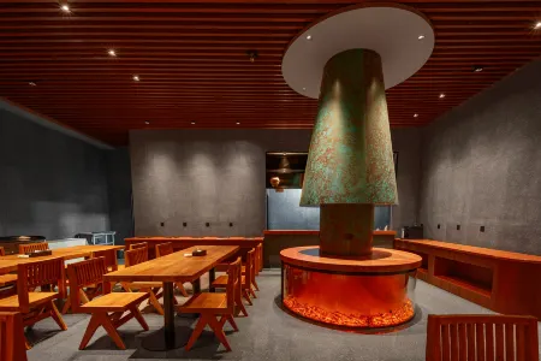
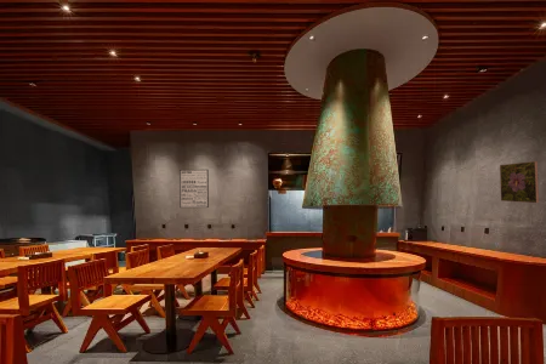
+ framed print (517, 182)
+ wall art (194, 188)
